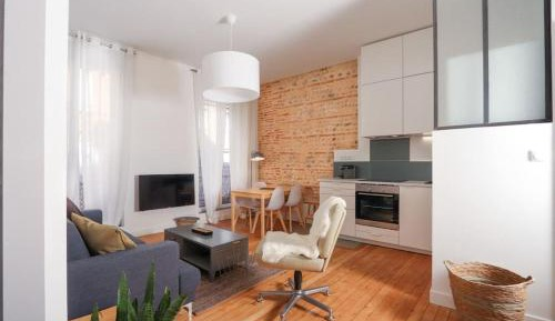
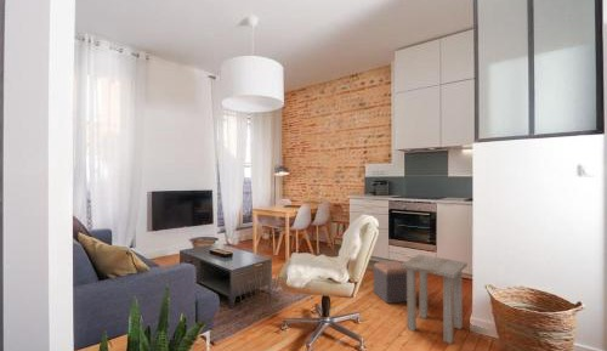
+ footstool (392, 281)
+ side table (426, 295)
